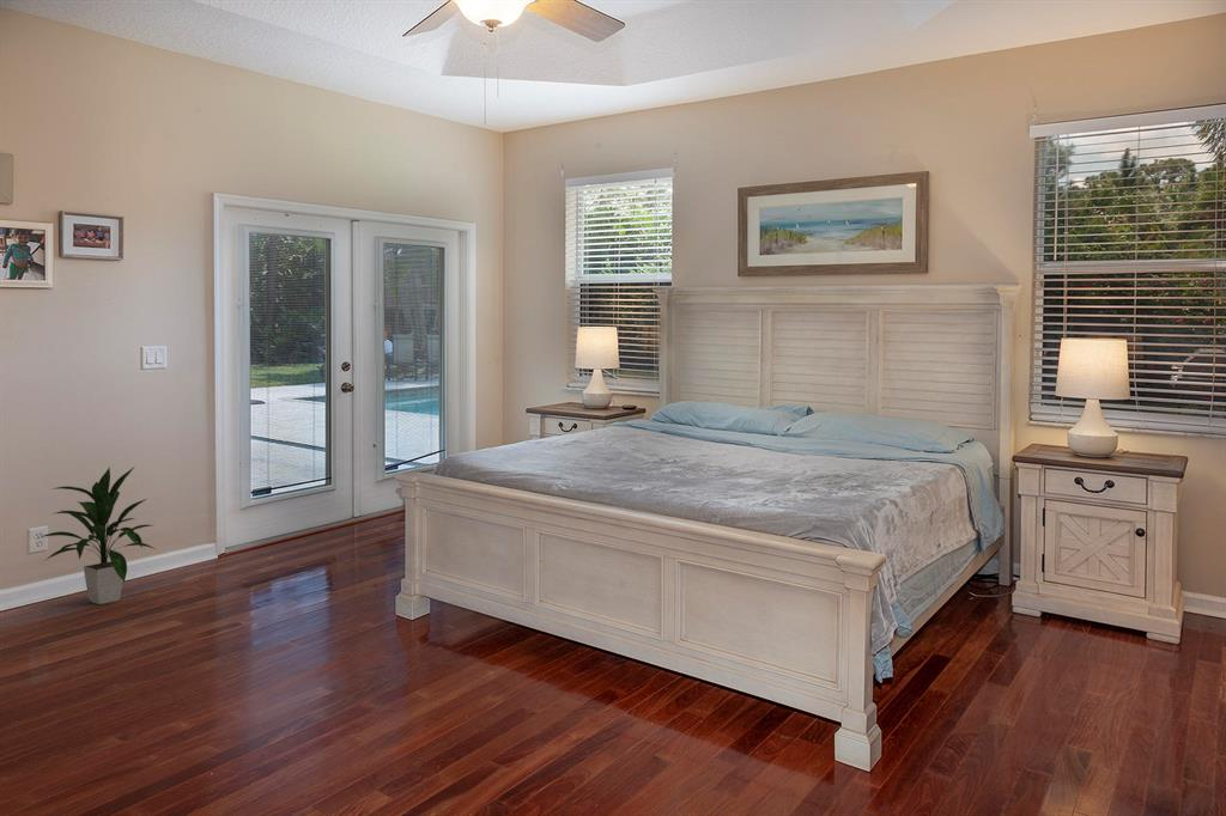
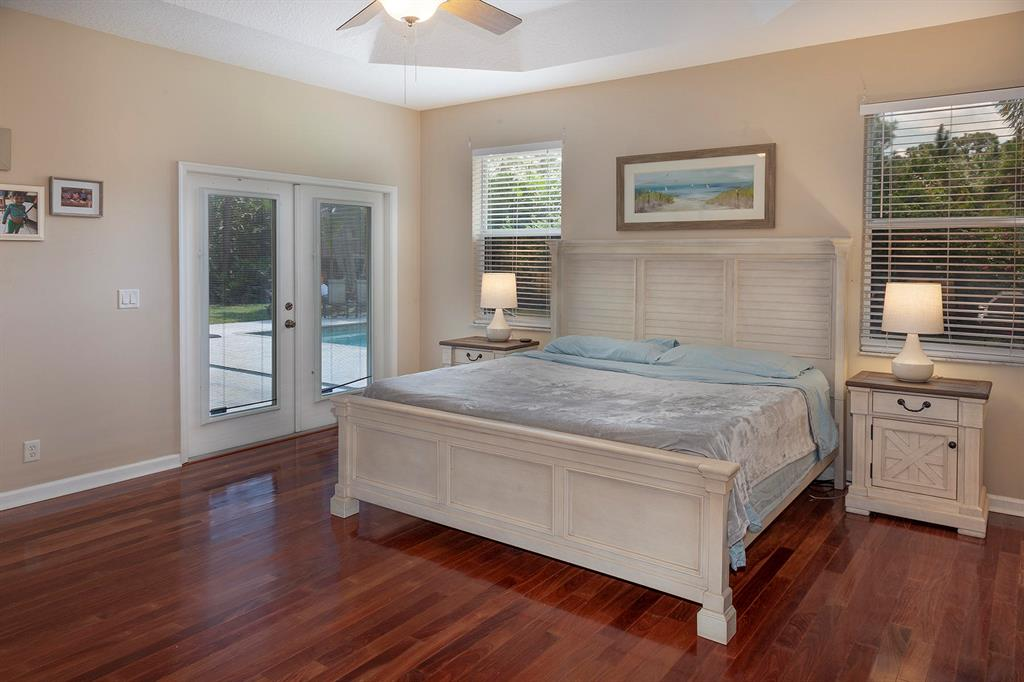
- indoor plant (102, 535)
